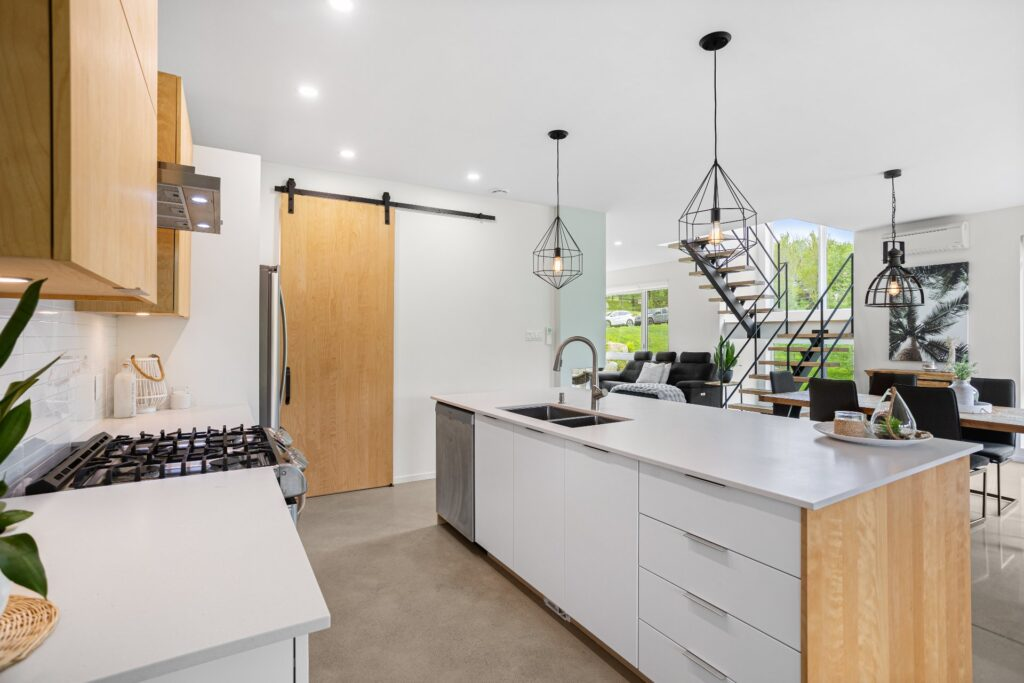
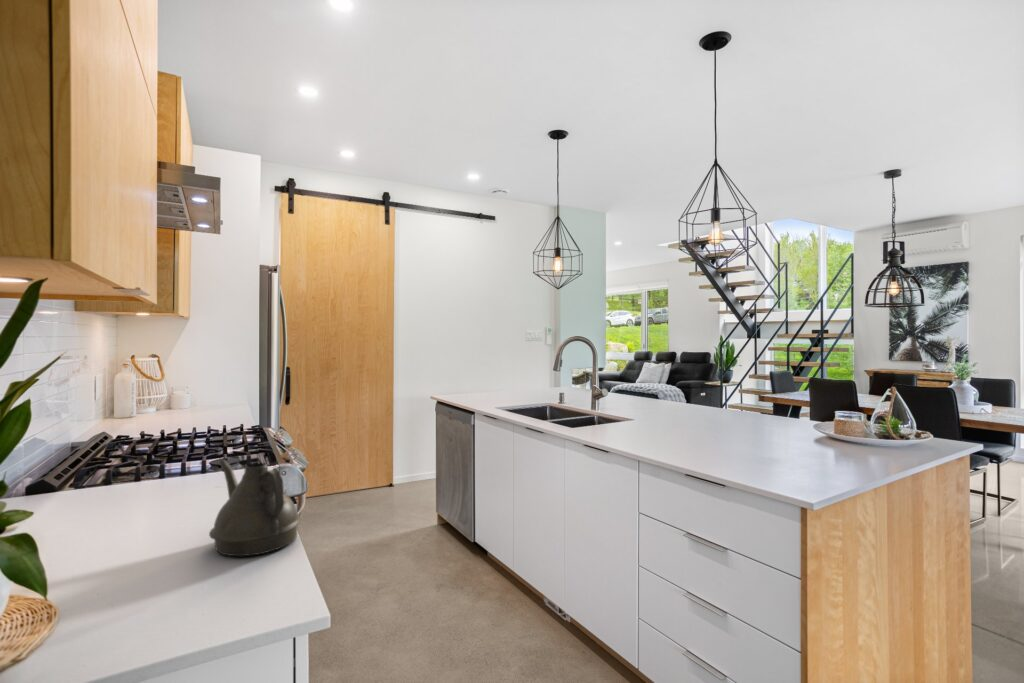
+ teapot (250, 499)
